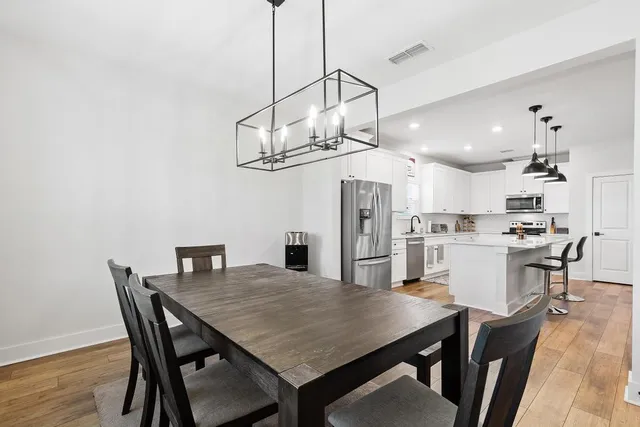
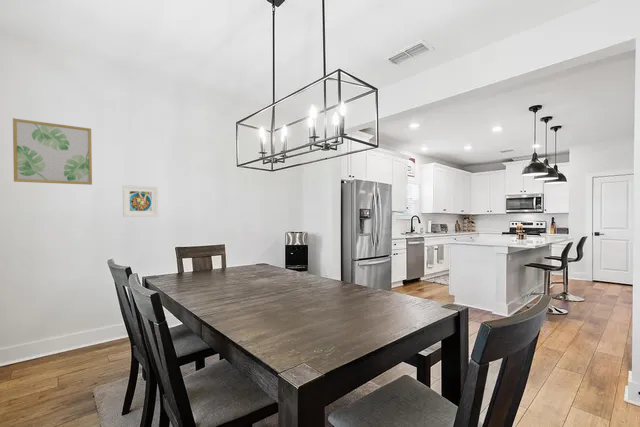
+ wall art (54, 153)
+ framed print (140, 201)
